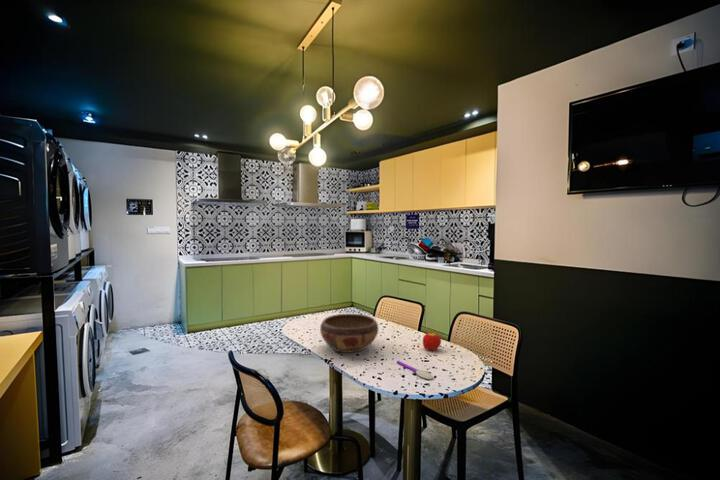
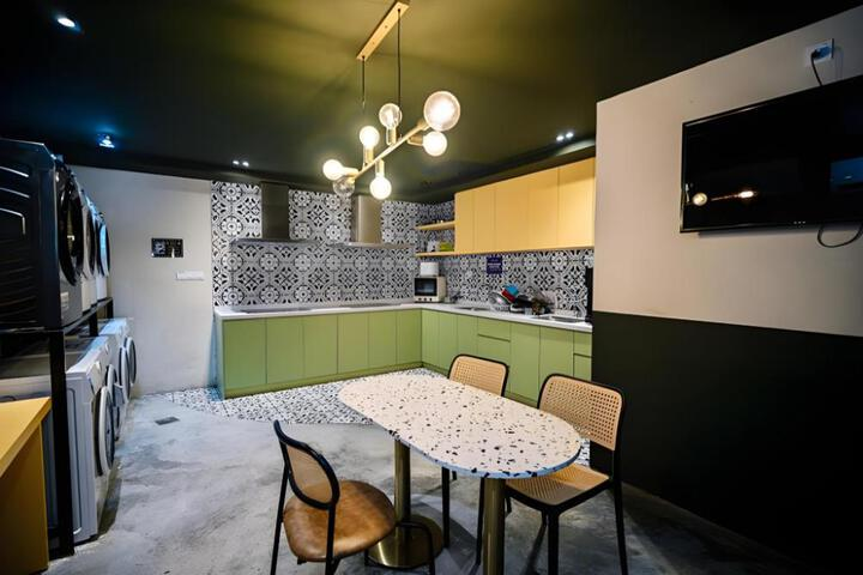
- decorative bowl (349, 333)
- spoon (413, 368)
- fruit (431, 340)
